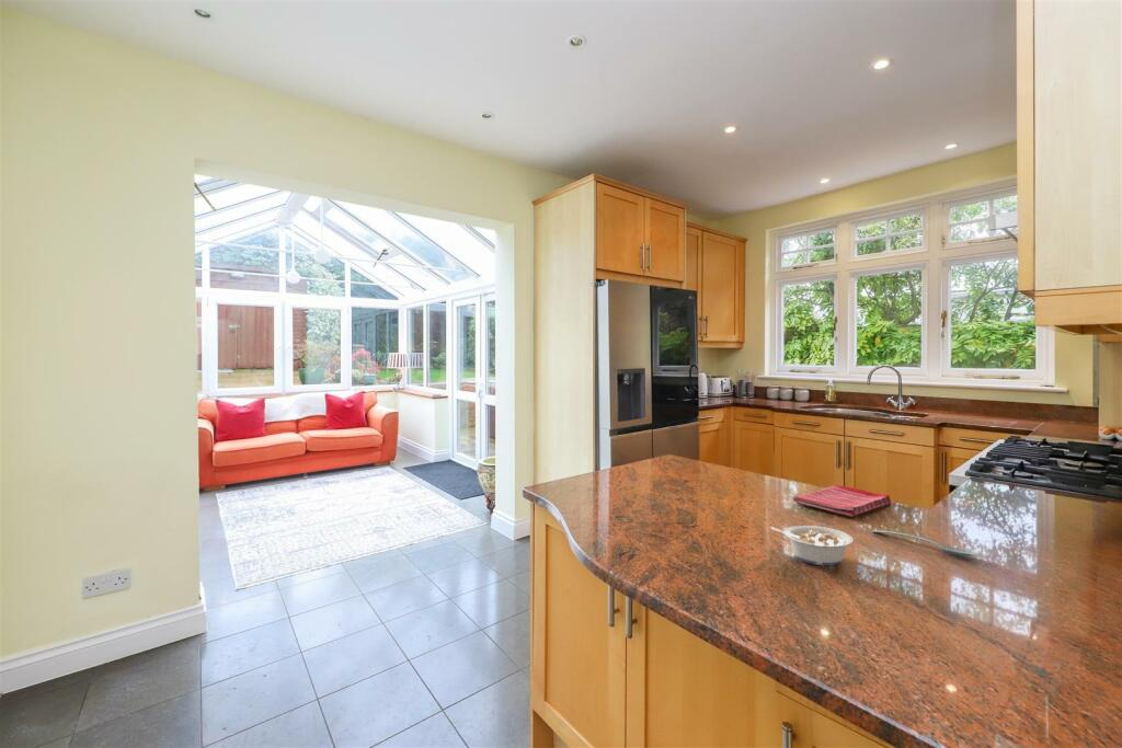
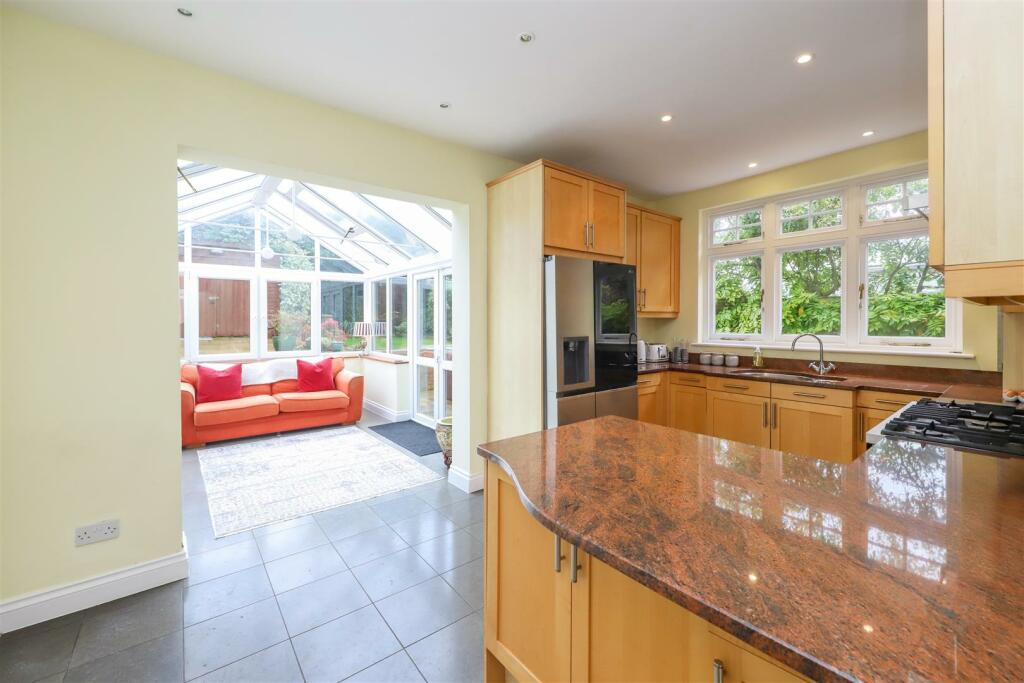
- legume (815, 544)
- dish towel (842, 498)
- spoon (920, 539)
